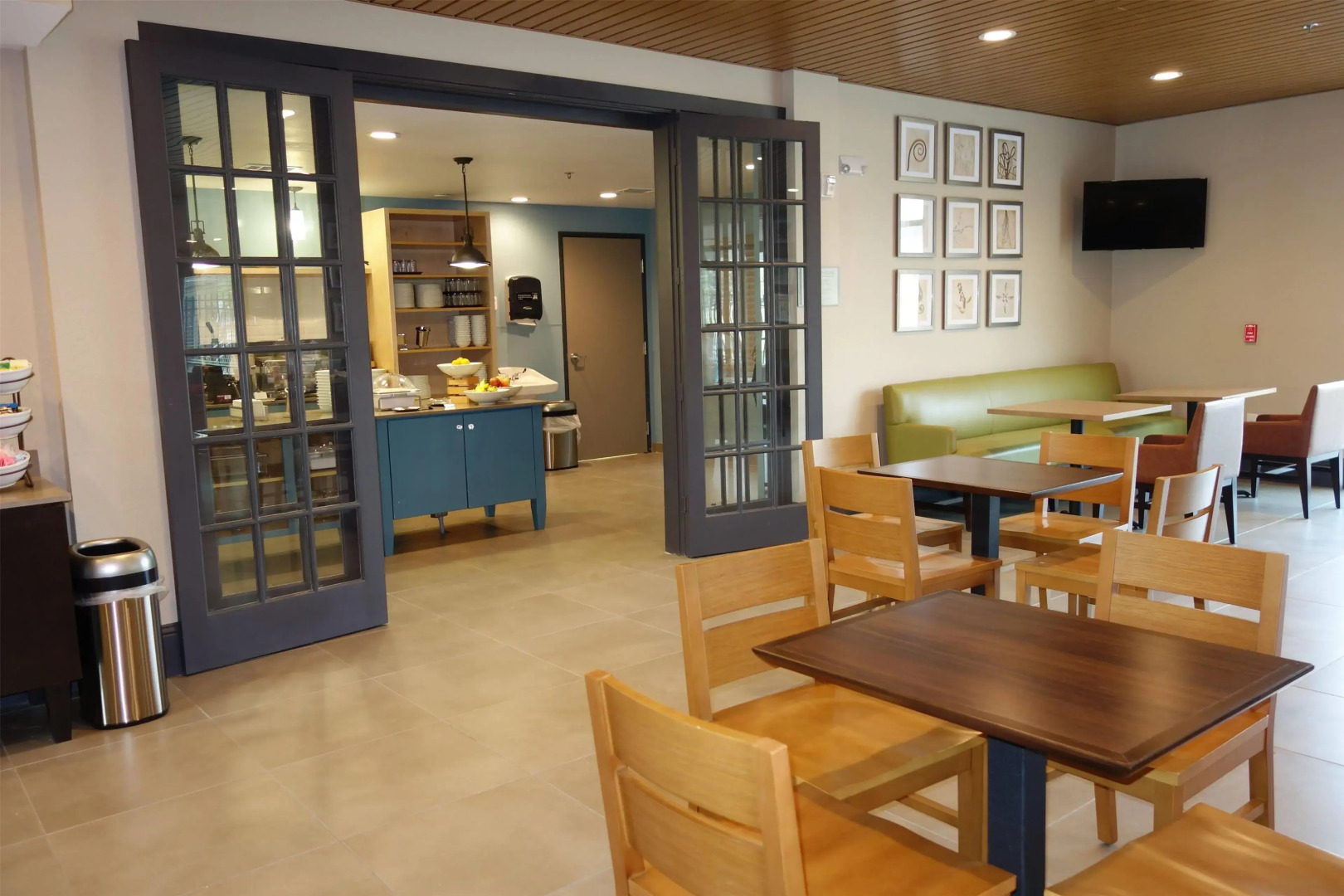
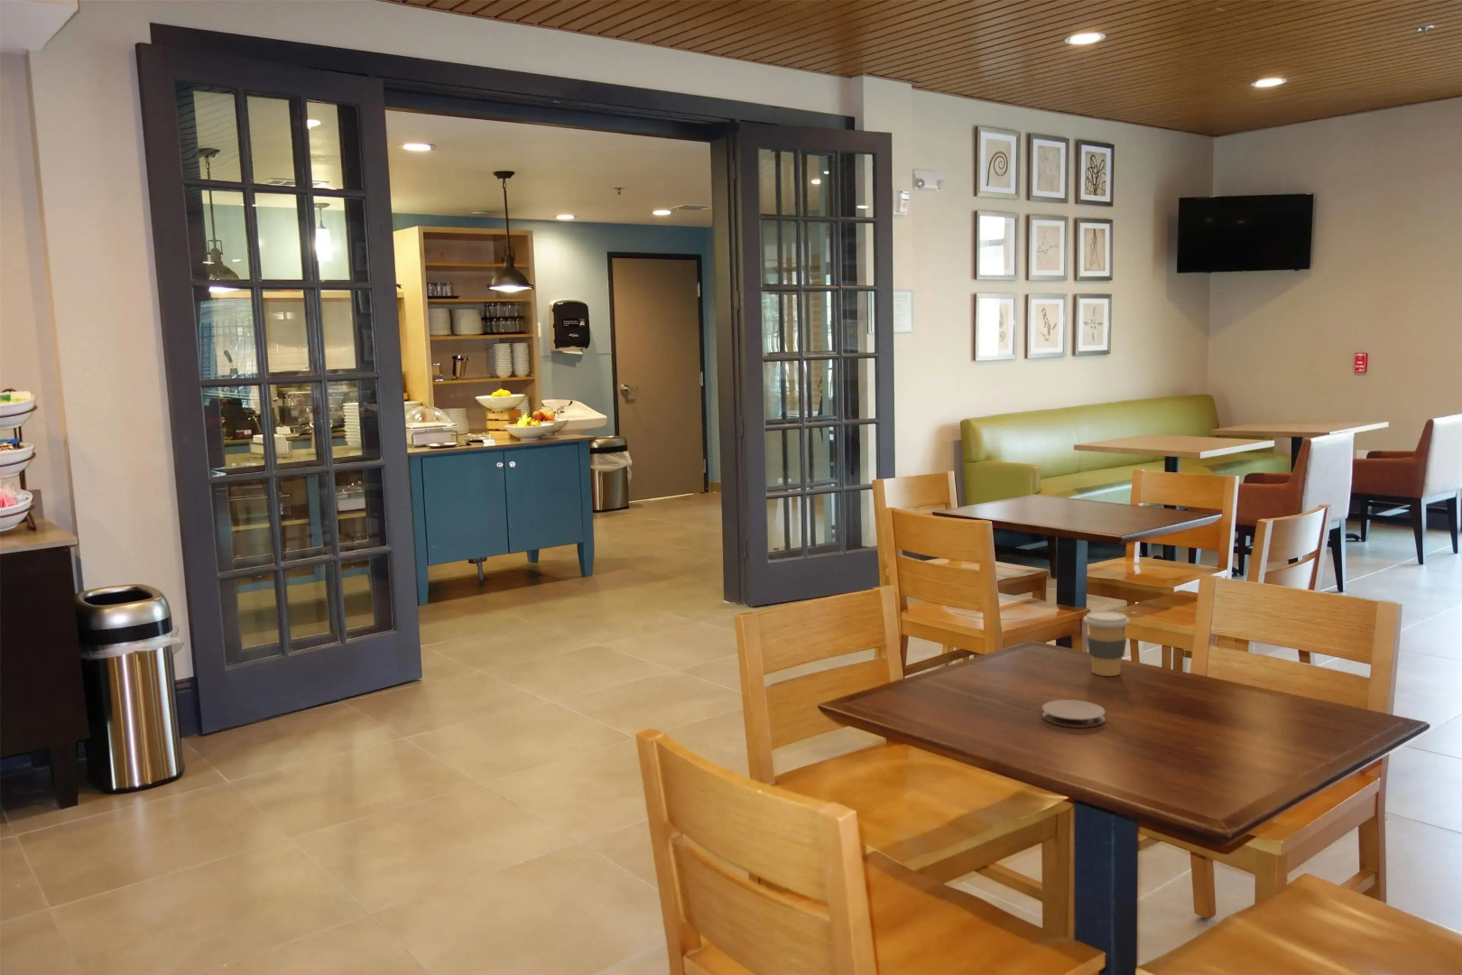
+ coaster (1073, 713)
+ coffee cup (1105, 644)
